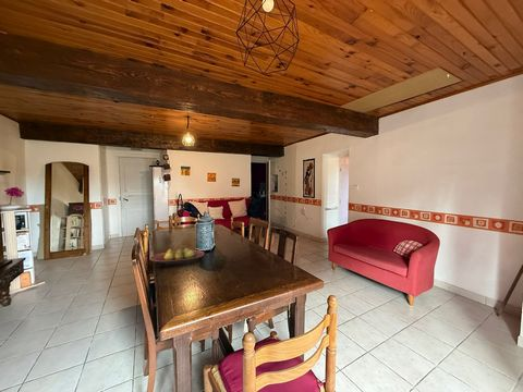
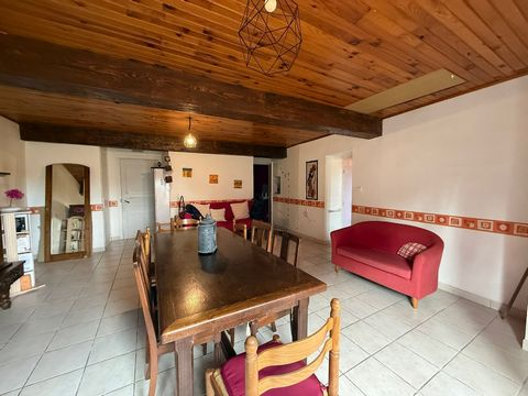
- fruit bowl (178, 256)
